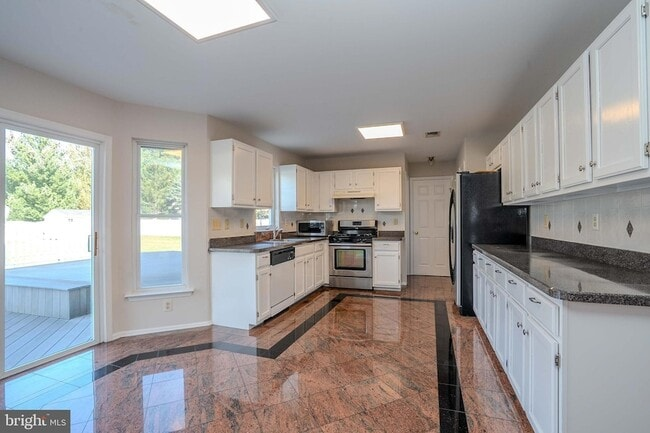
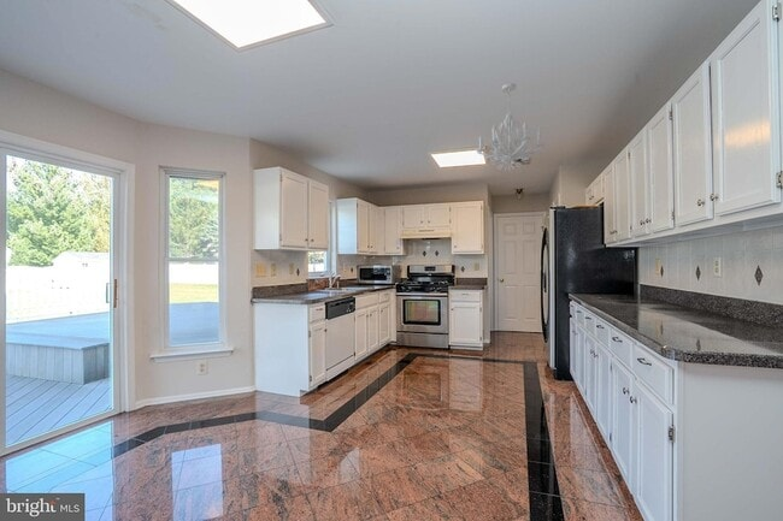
+ chandelier (508, 129)
